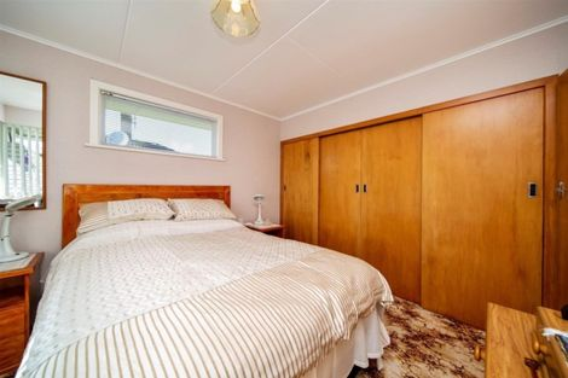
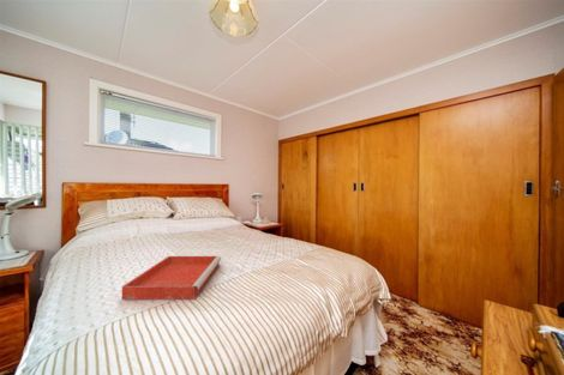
+ tray (180, 273)
